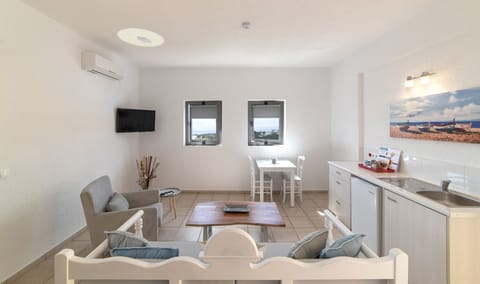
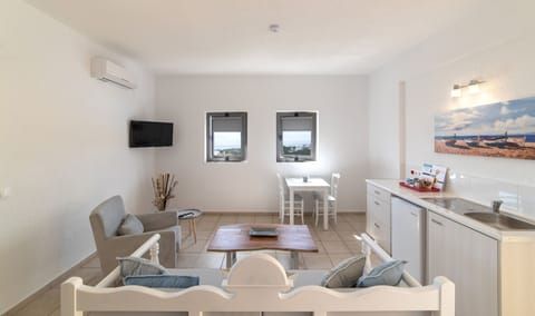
- ceiling light (141, 36)
